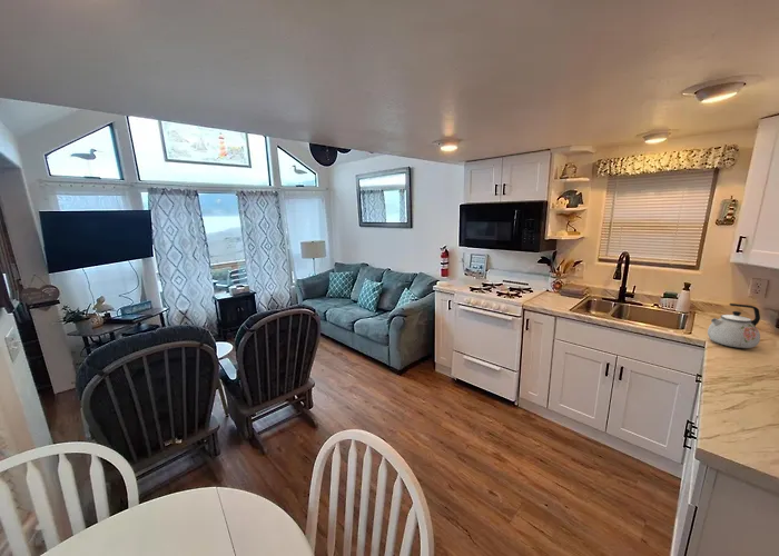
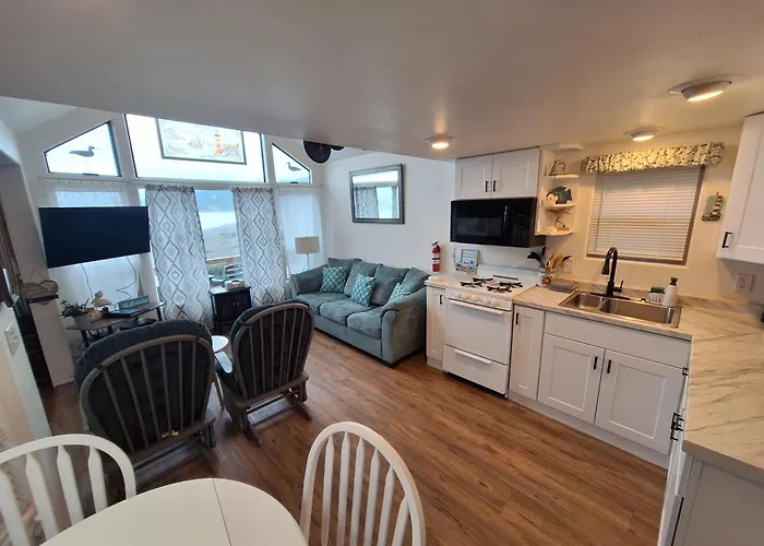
- kettle (733, 324)
